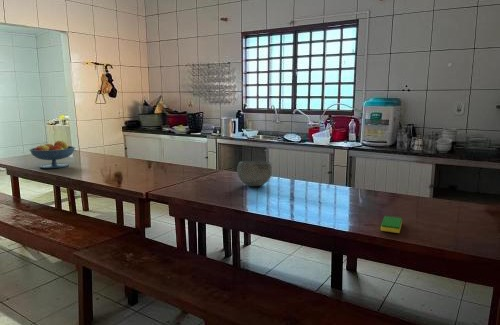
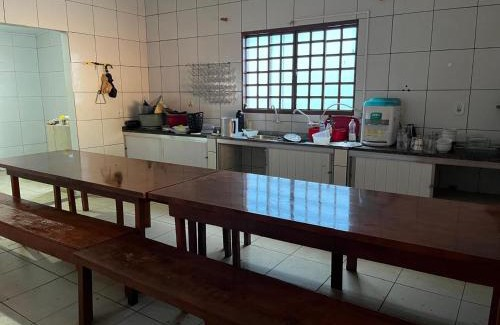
- bowl (254, 173)
- dish sponge (391, 224)
- fruit bowl (53, 154)
